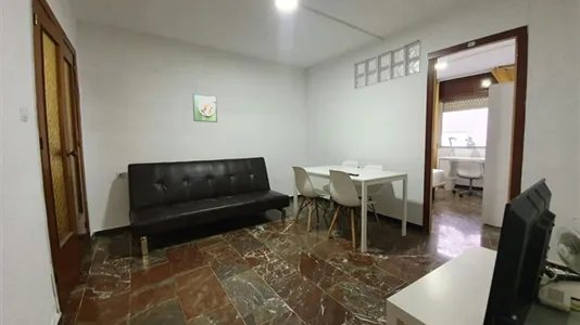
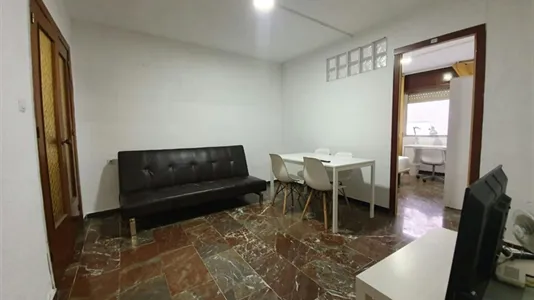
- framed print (205, 108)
